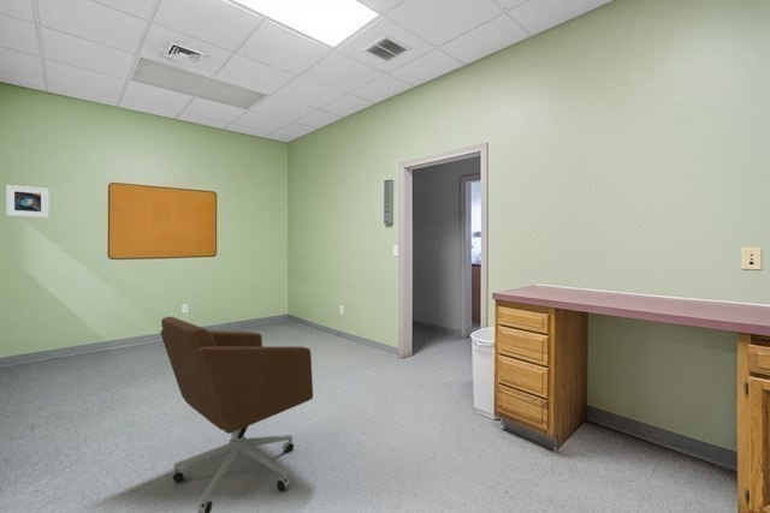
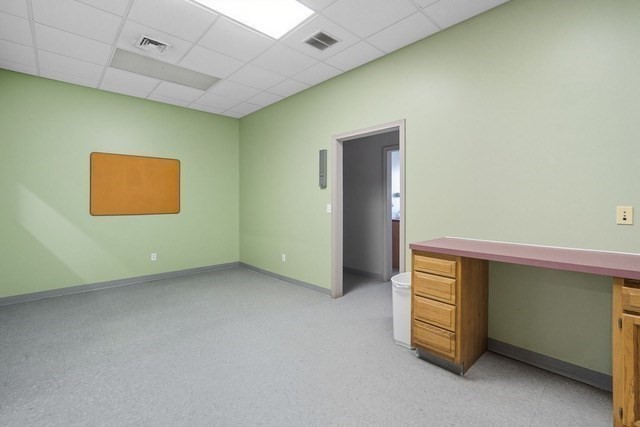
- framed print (28, 201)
- office chair (237, 394)
